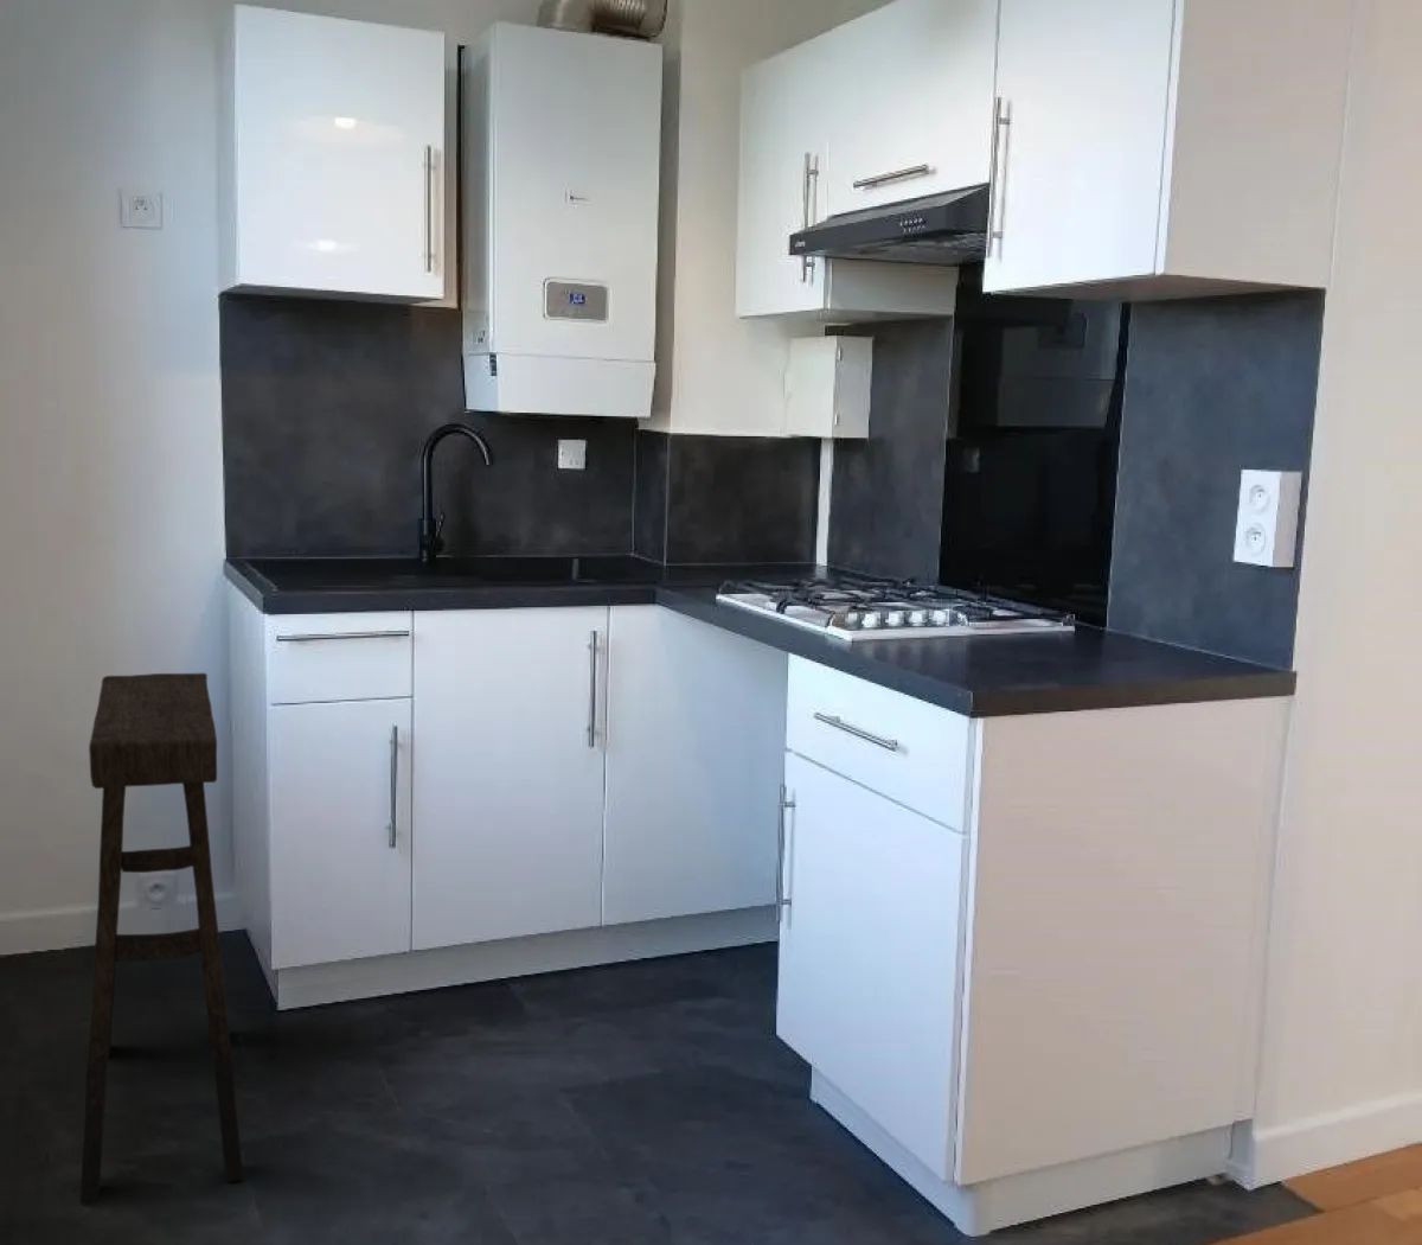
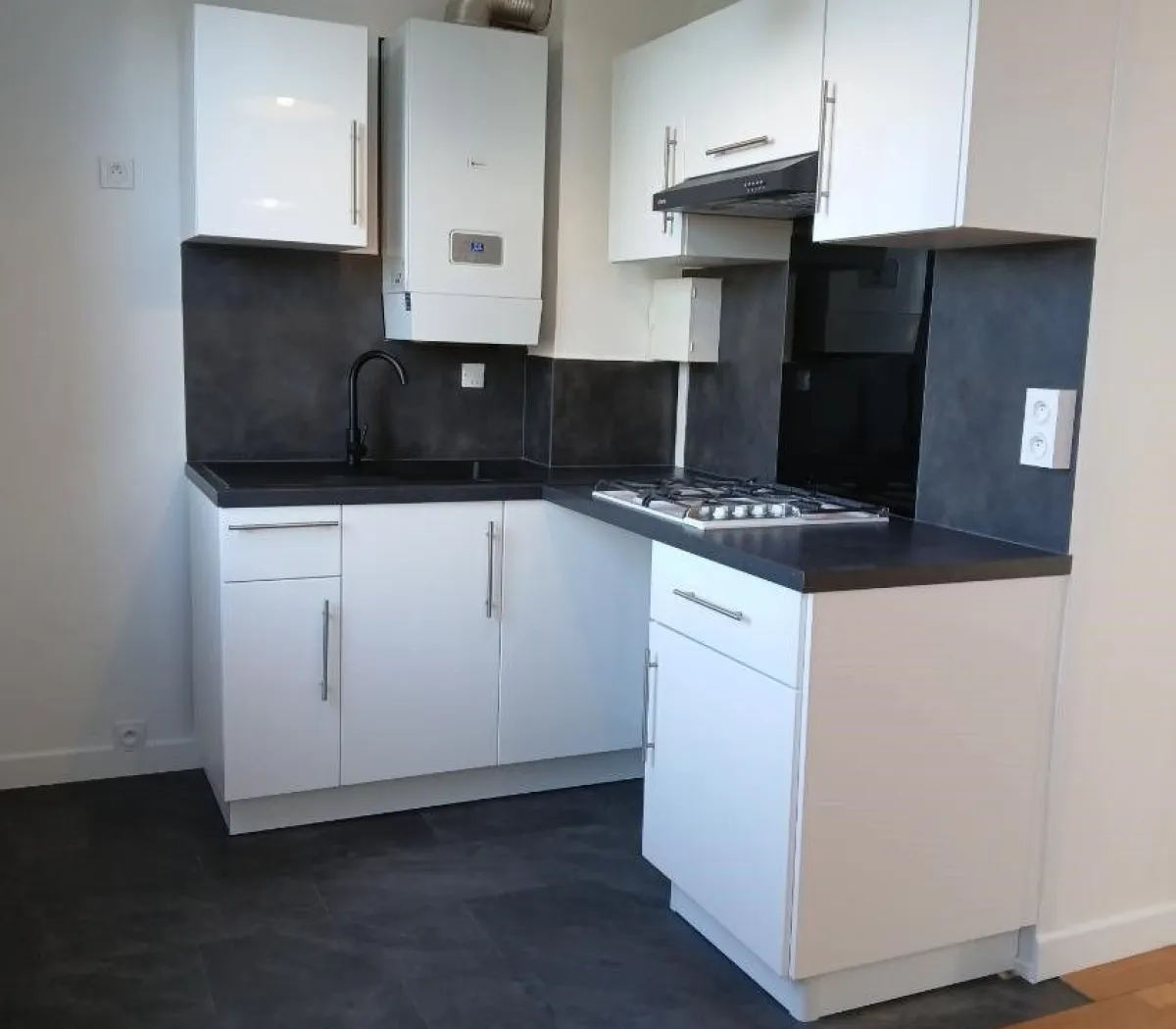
- stool (157, 933)
